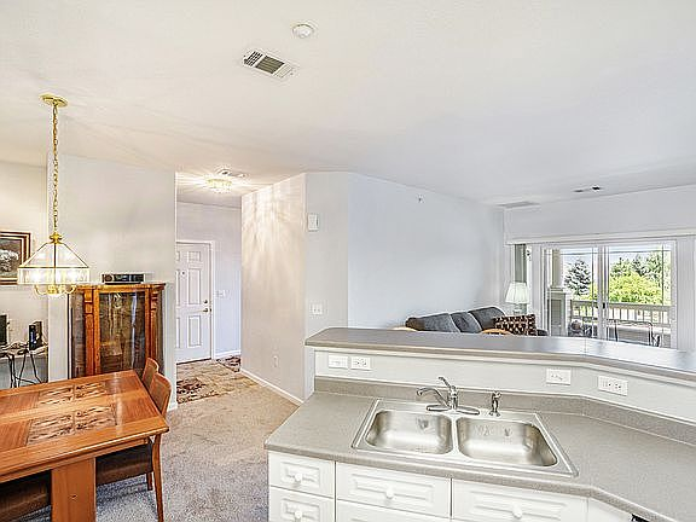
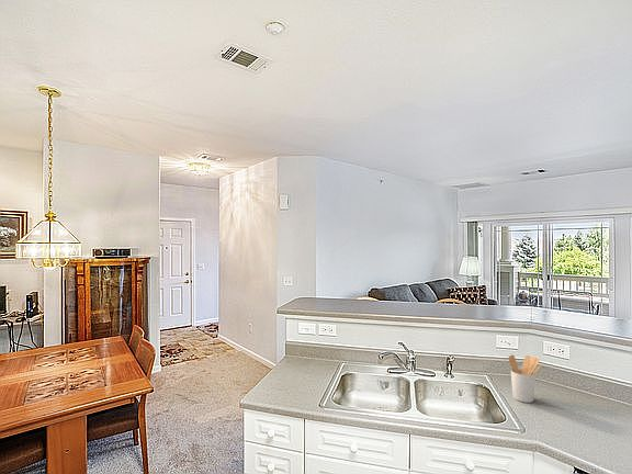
+ utensil holder (526, 376)
